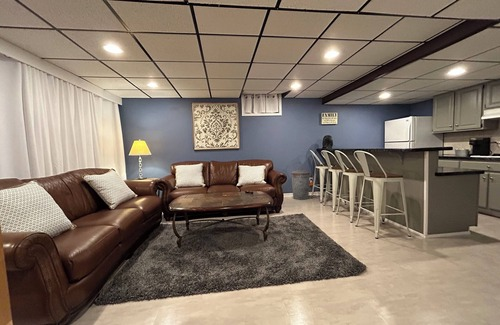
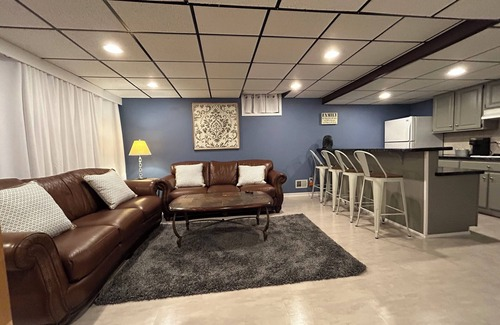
- trash can (300, 183)
